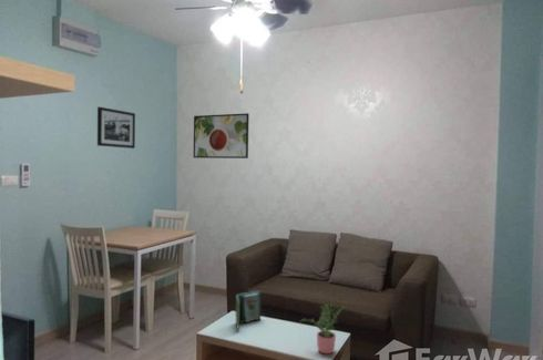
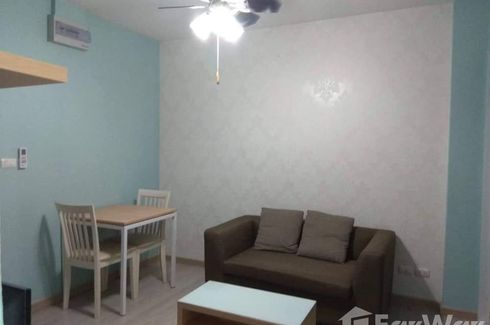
- potted plant (321, 322)
- book (244, 309)
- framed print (219, 136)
- picture frame (116, 128)
